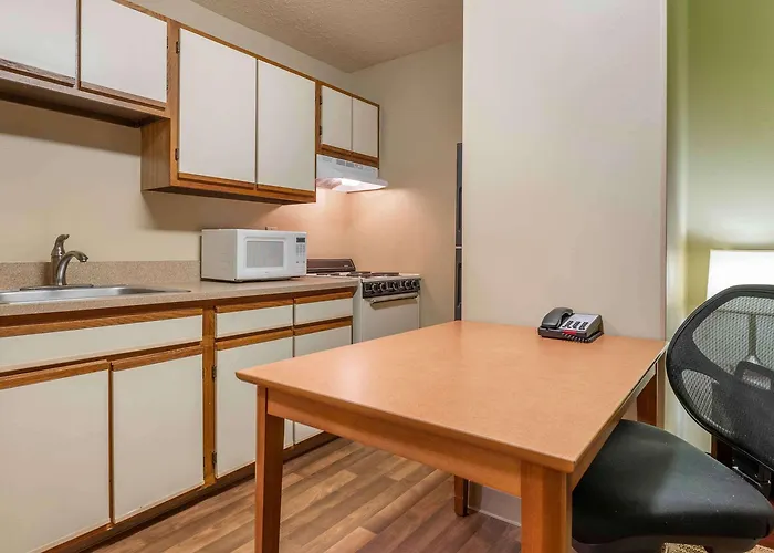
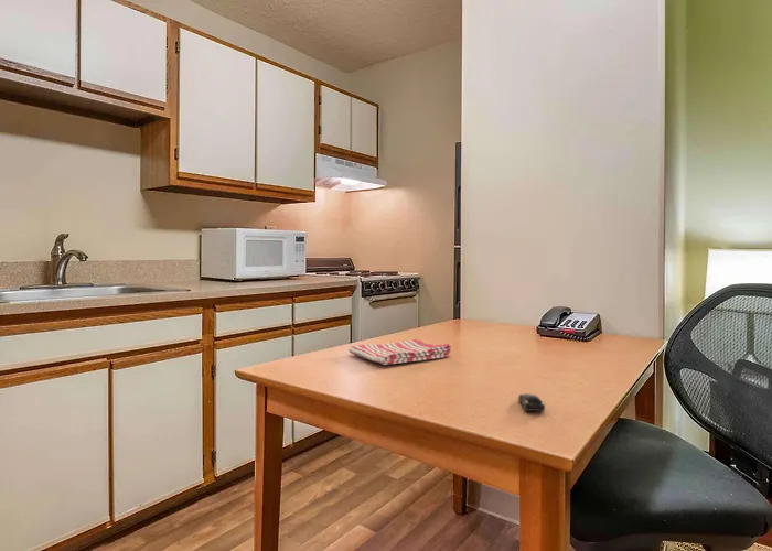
+ dish towel (399, 349)
+ computer mouse (533, 400)
